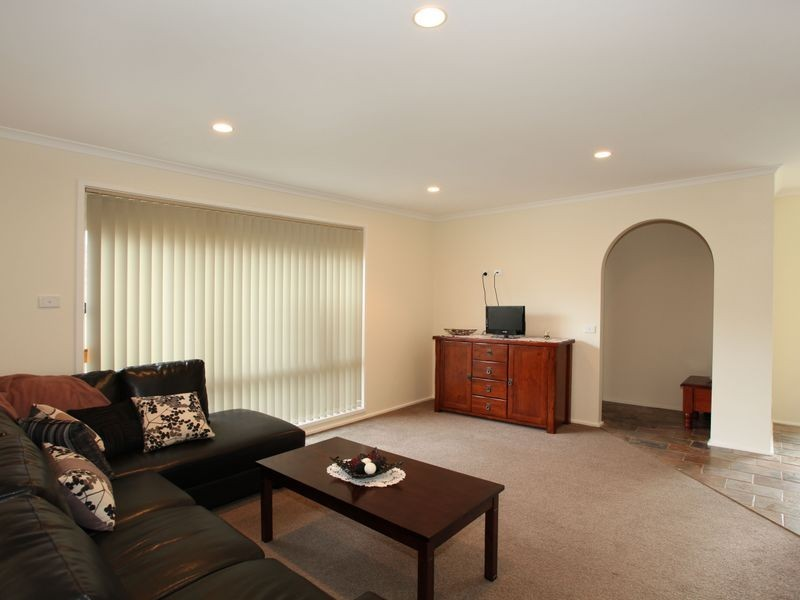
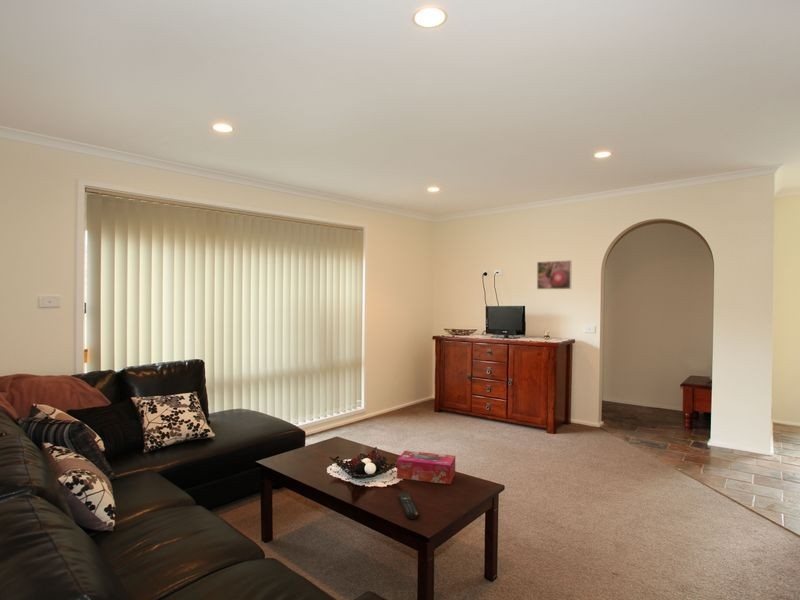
+ remote control (408, 505)
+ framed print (553, 275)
+ tissue box (426, 466)
